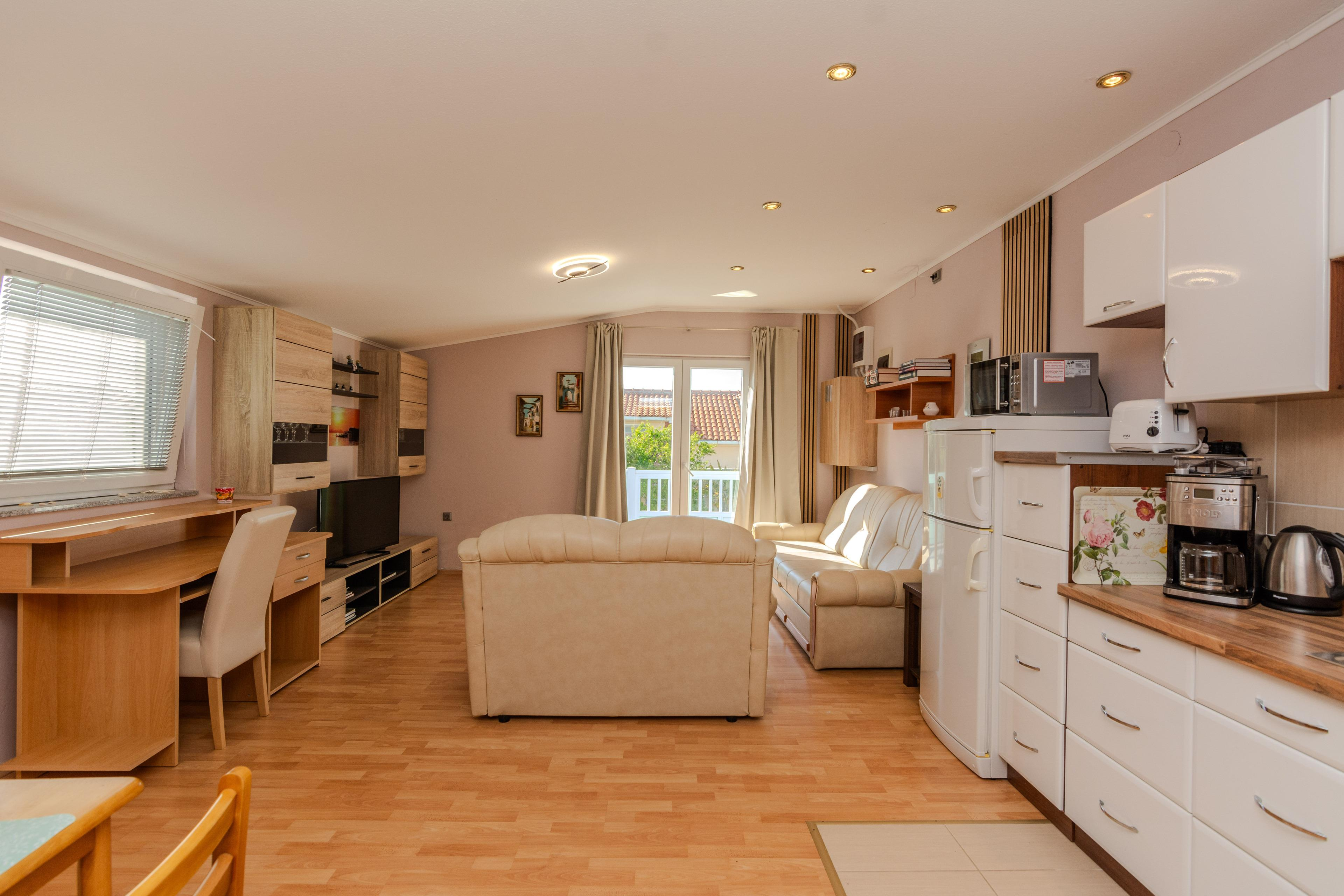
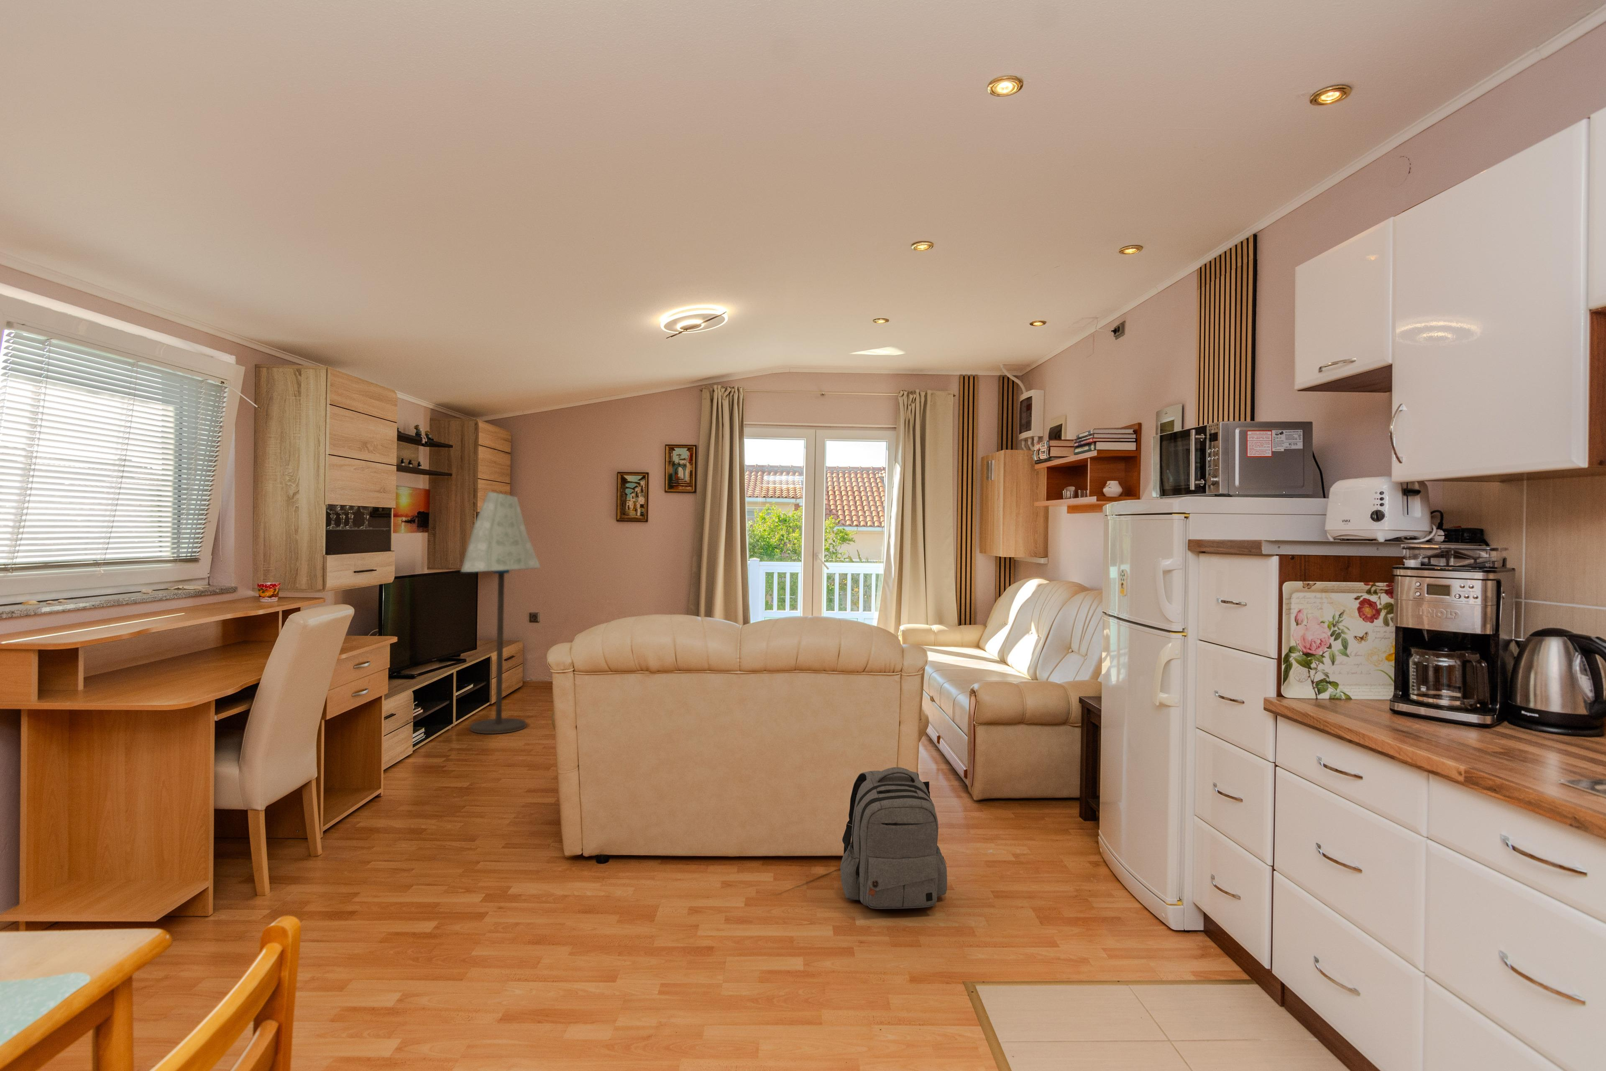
+ backpack (894, 830)
+ floor lamp (501, 610)
